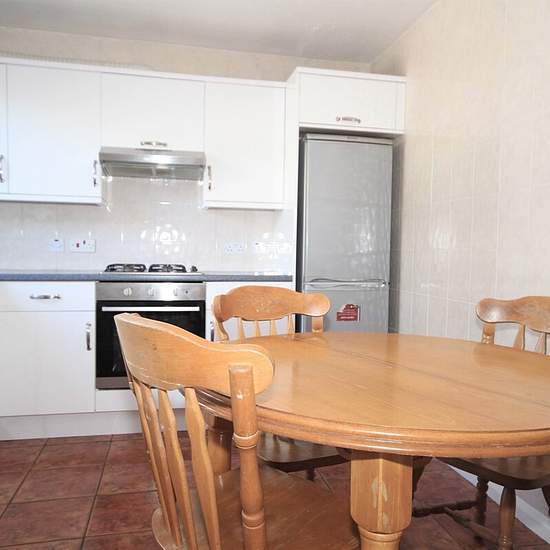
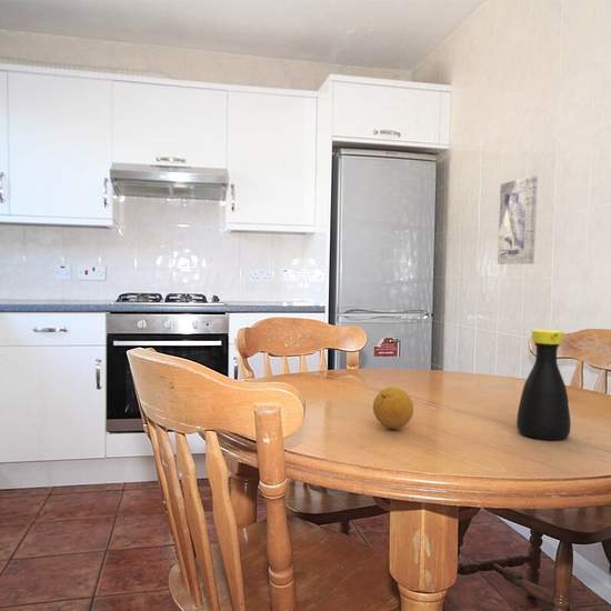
+ fruit (393, 408)
+ wall art (515, 222)
+ bottle (544, 382)
